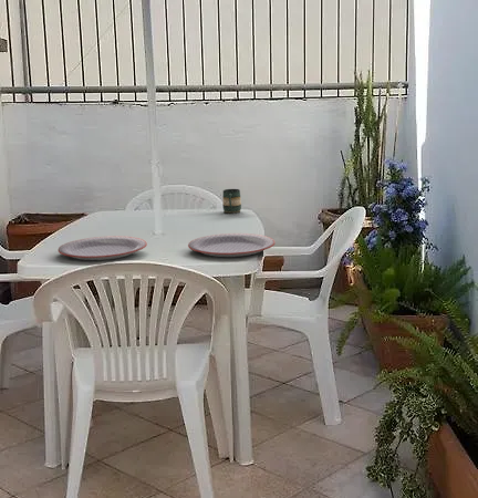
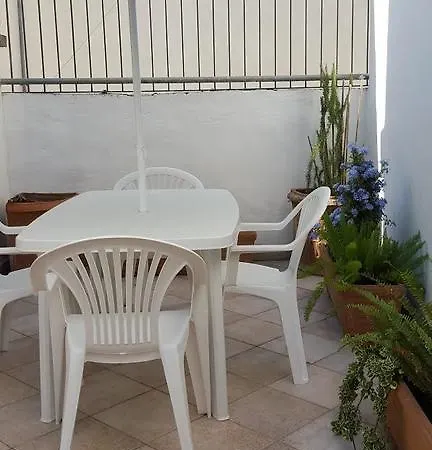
- mug (231, 201)
- plate (103, 249)
- plate (231, 246)
